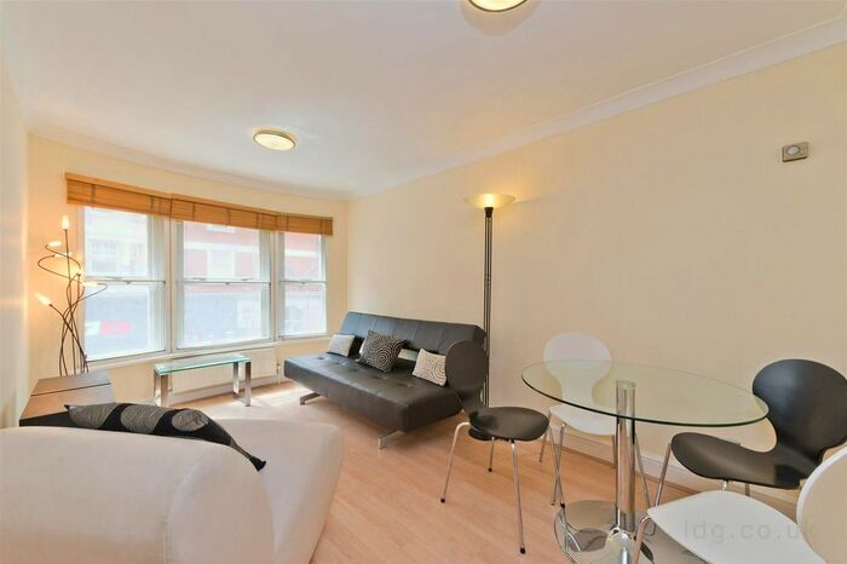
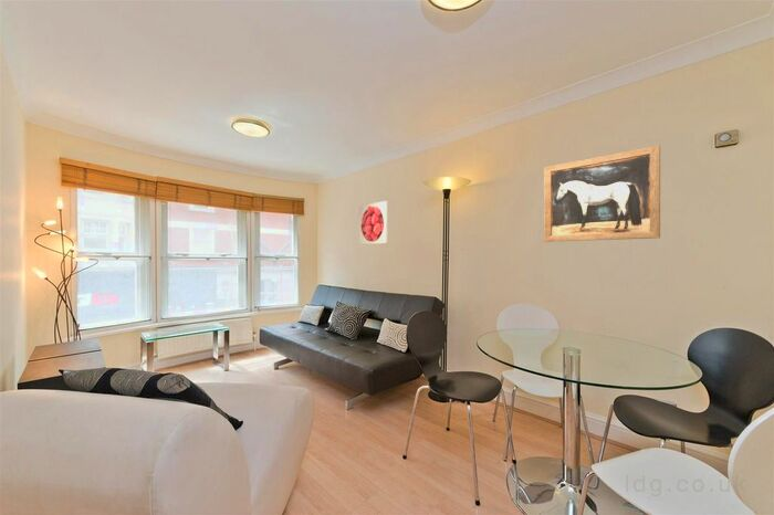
+ wall art (596, 199)
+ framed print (373, 223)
